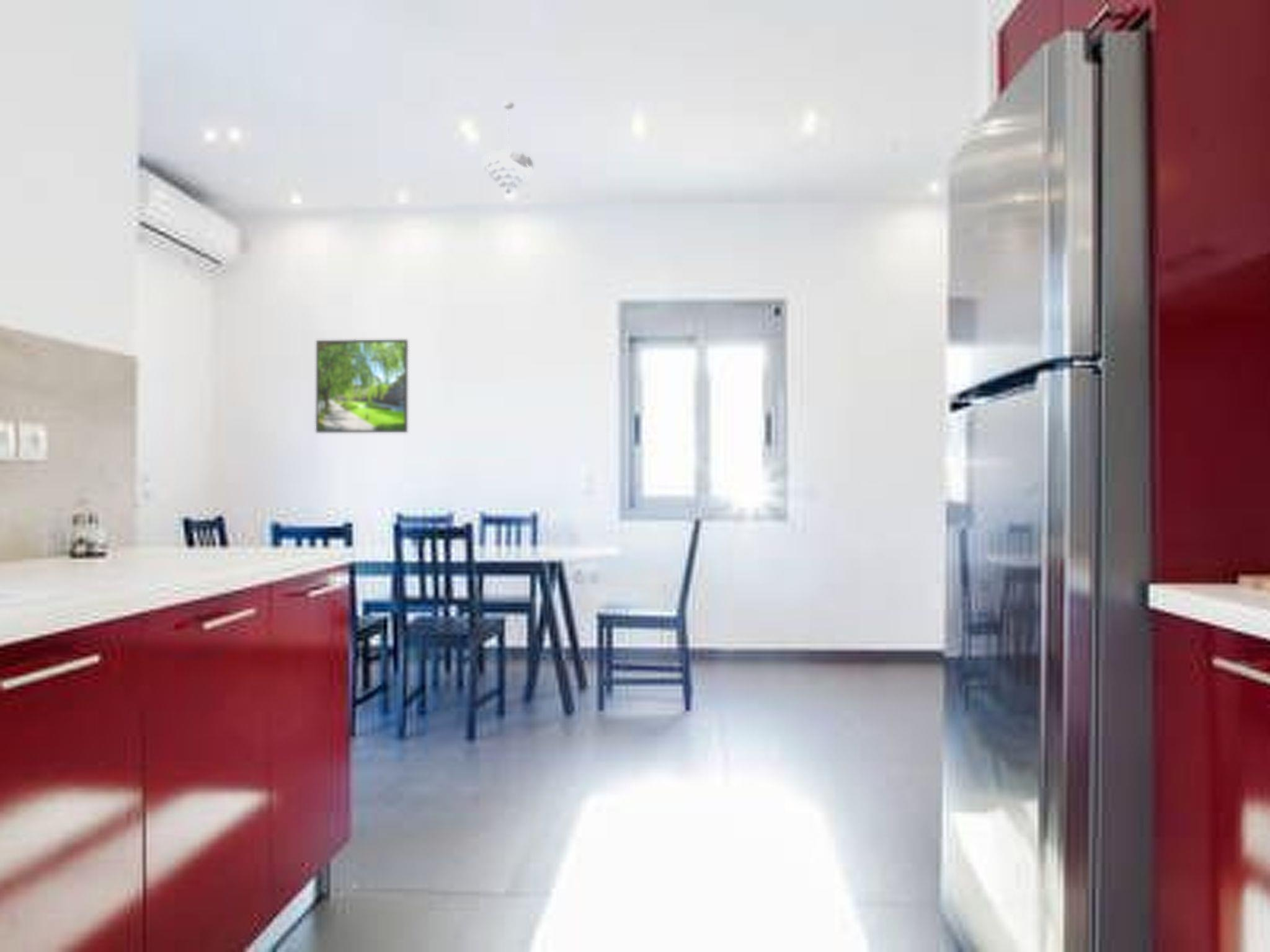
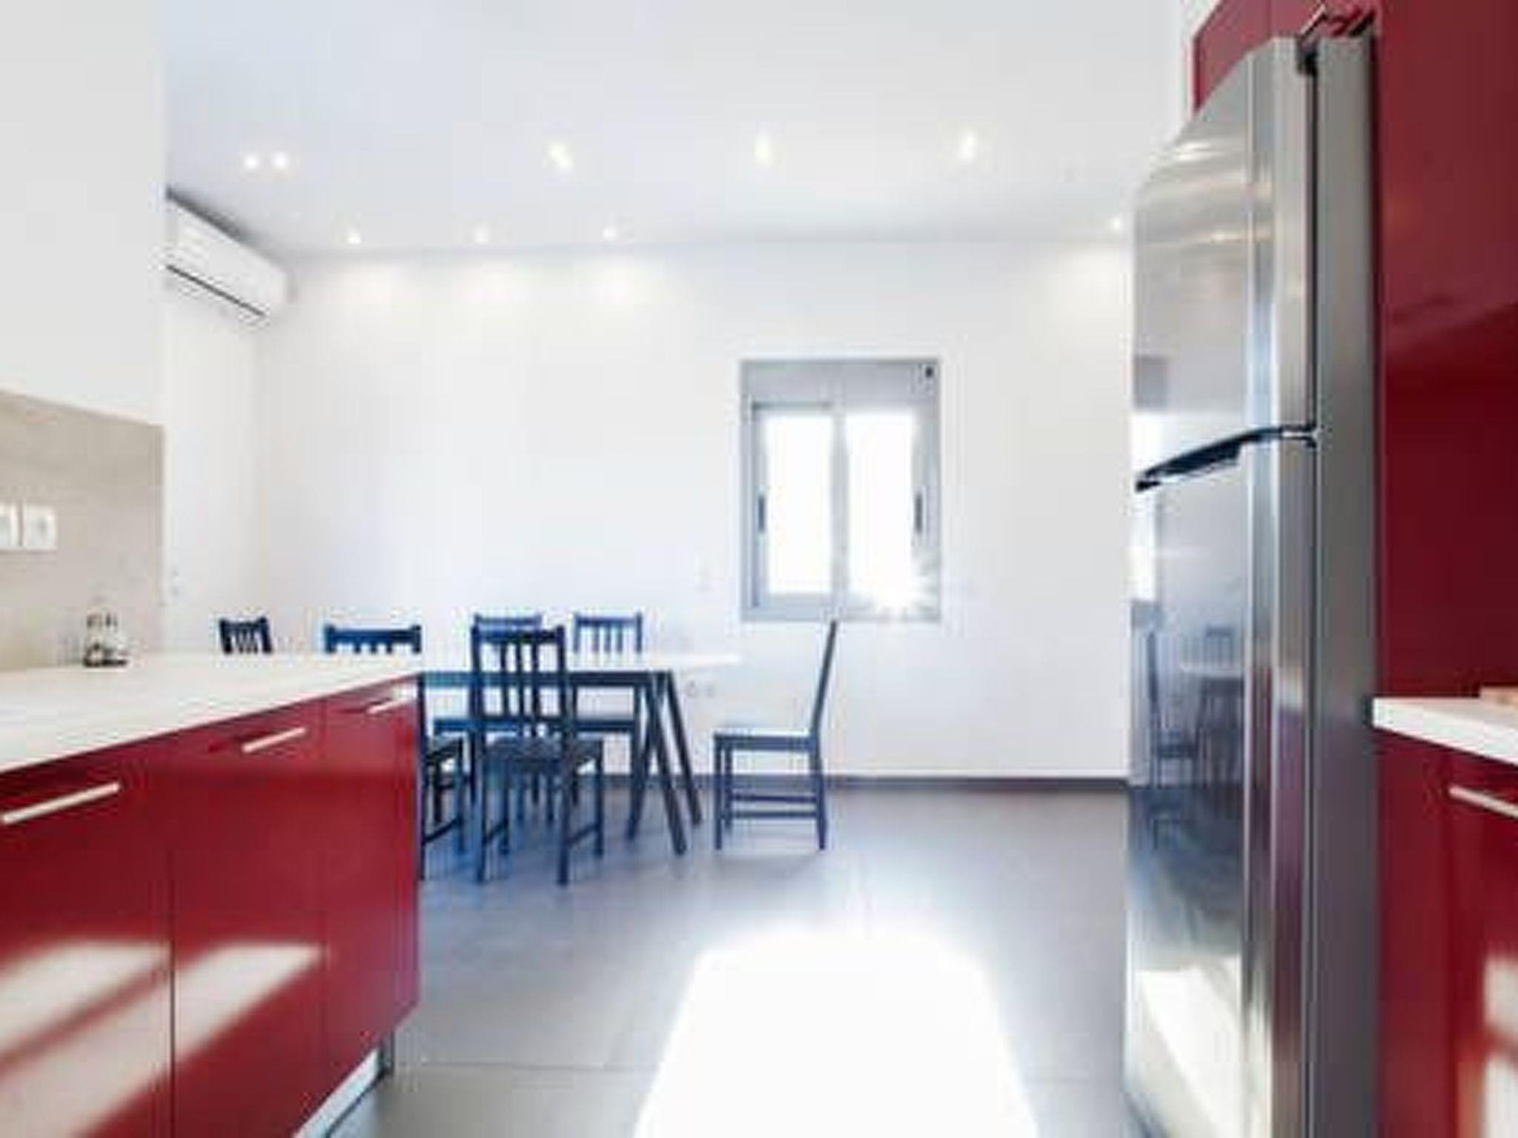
- pendant light (508, 148)
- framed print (362, 386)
